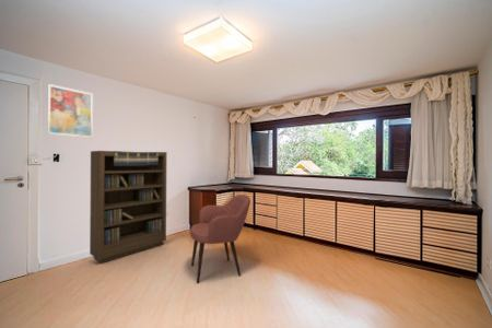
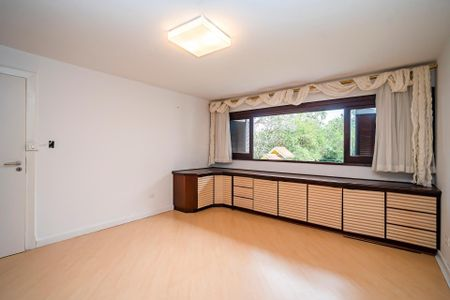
- armchair (219, 233)
- bookcase (131, 200)
- wall art (71, 112)
